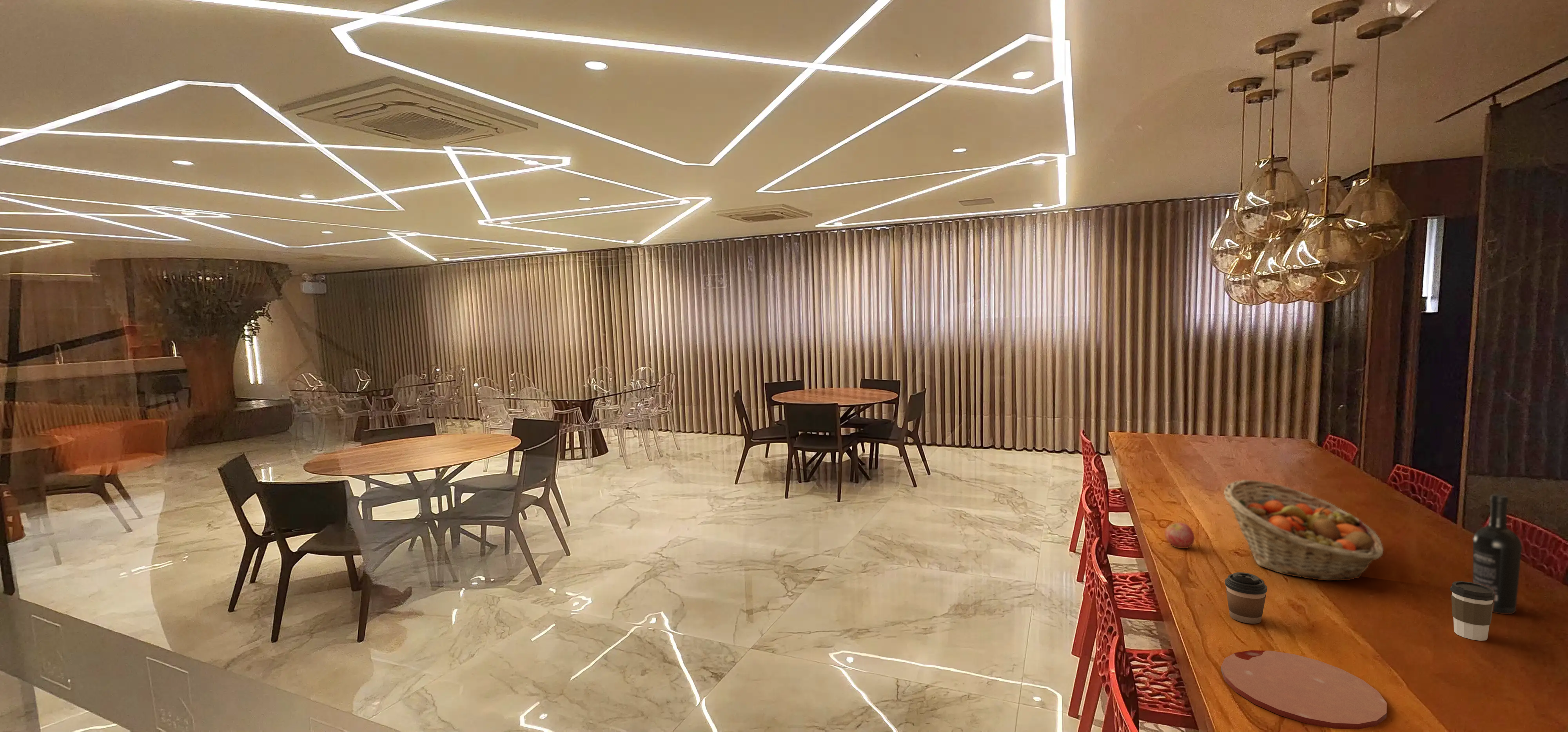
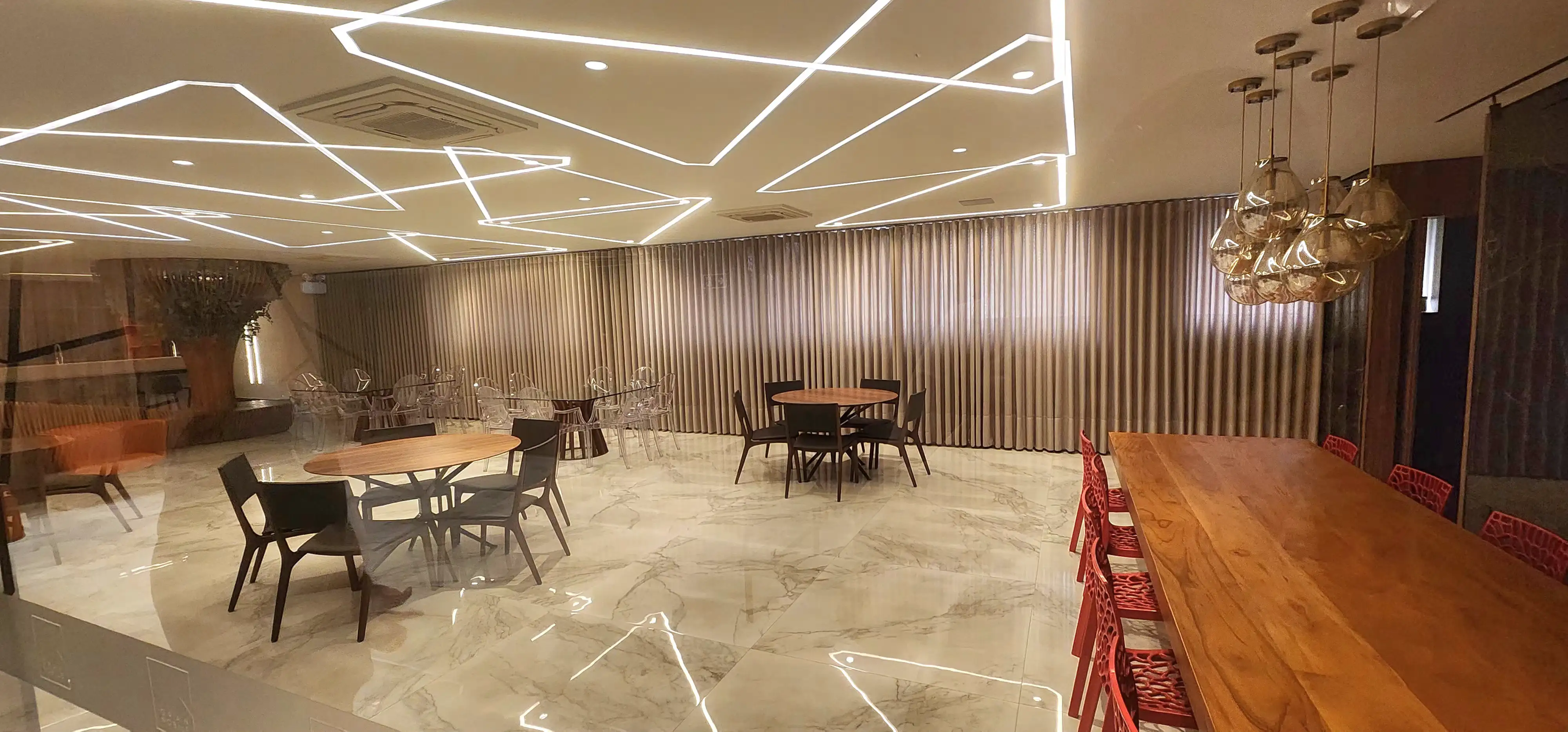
- wine bottle (1496, 552)
- plate (1299, 686)
- apple (1179, 535)
- coffee cup (1245, 596)
- coffee cup (1472, 611)
- fruit basket (1299, 527)
